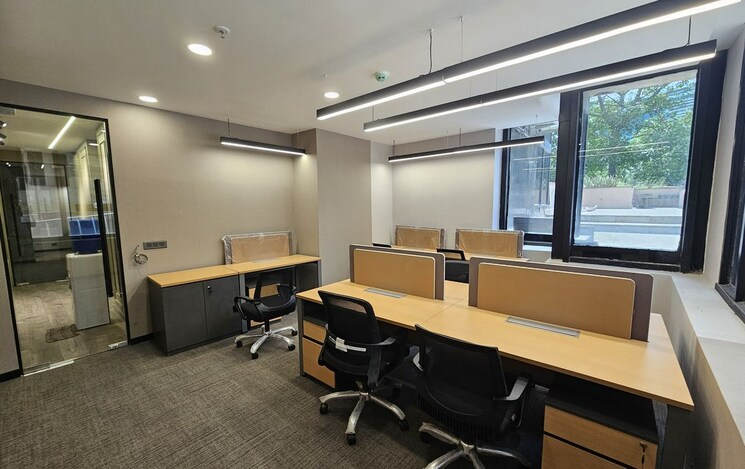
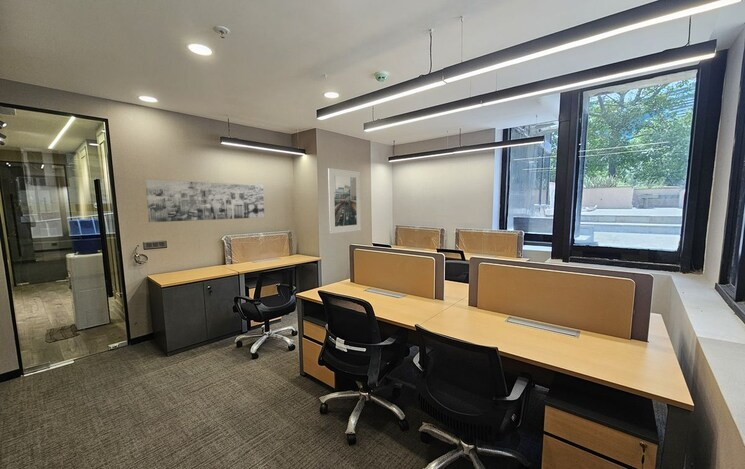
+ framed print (345, 201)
+ wall art (213, 201)
